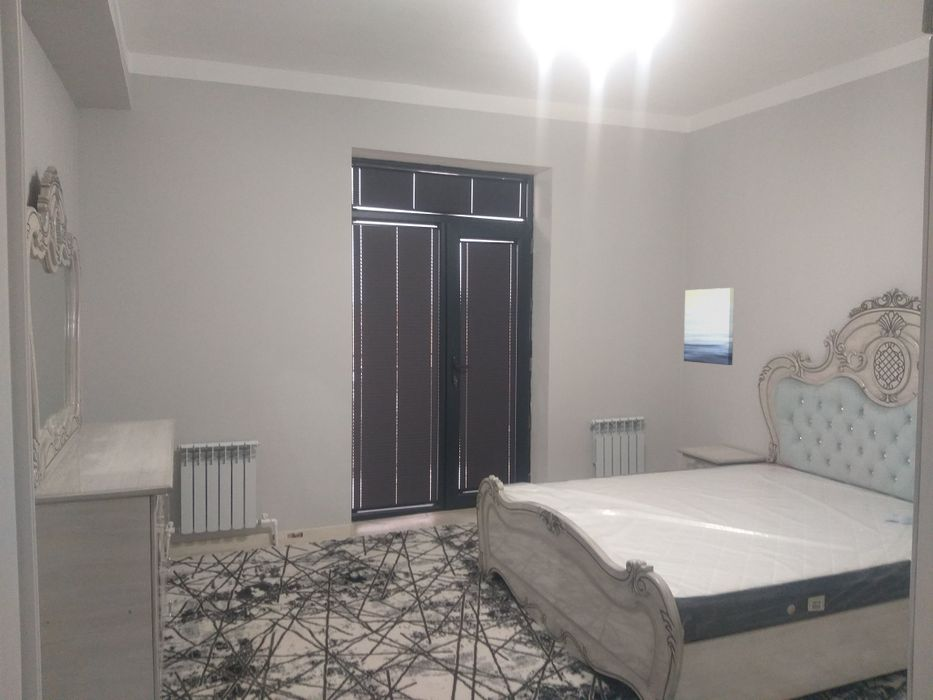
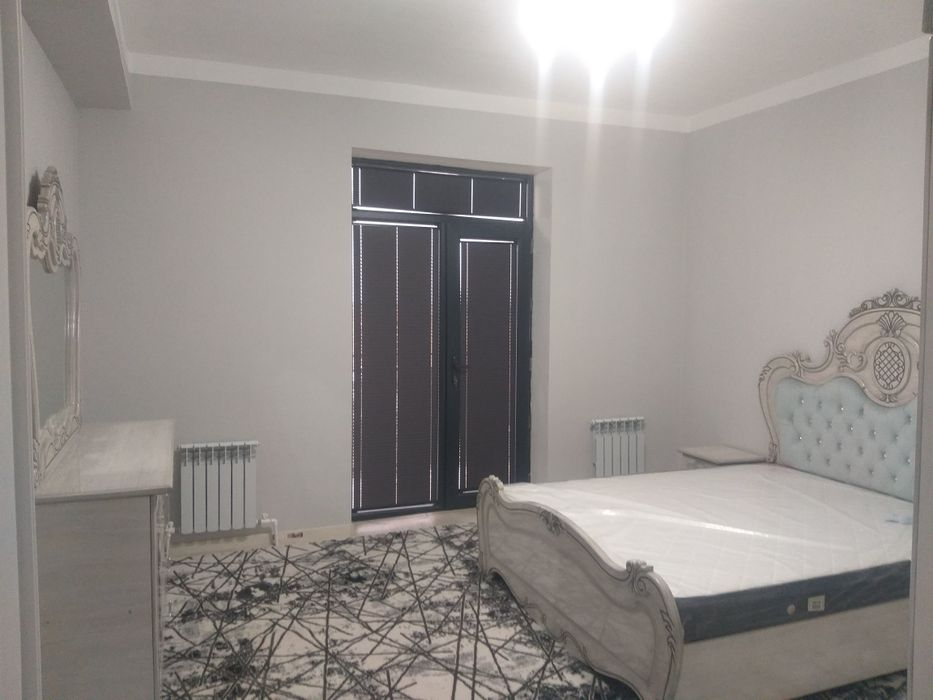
- wall art (707, 326)
